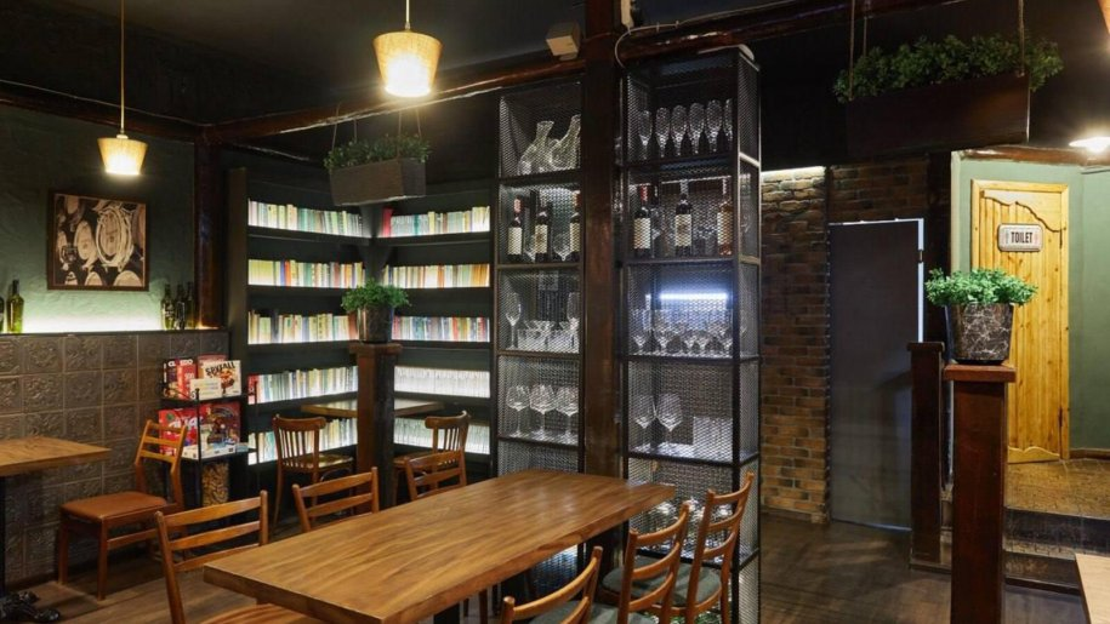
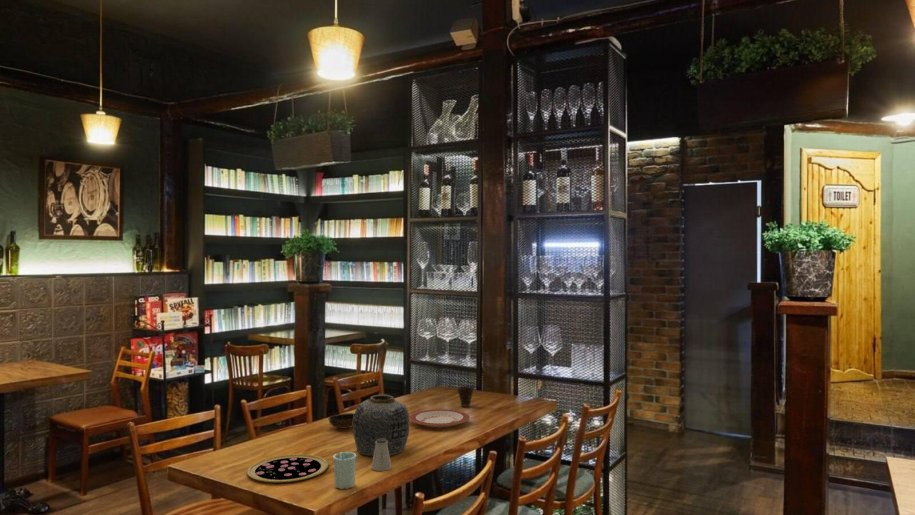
+ cup (465, 397)
+ plate (439, 419)
+ saltshaker (381, 453)
+ vase (381, 423)
+ cup (344, 467)
+ pizza (288, 468)
+ bowl (344, 421)
